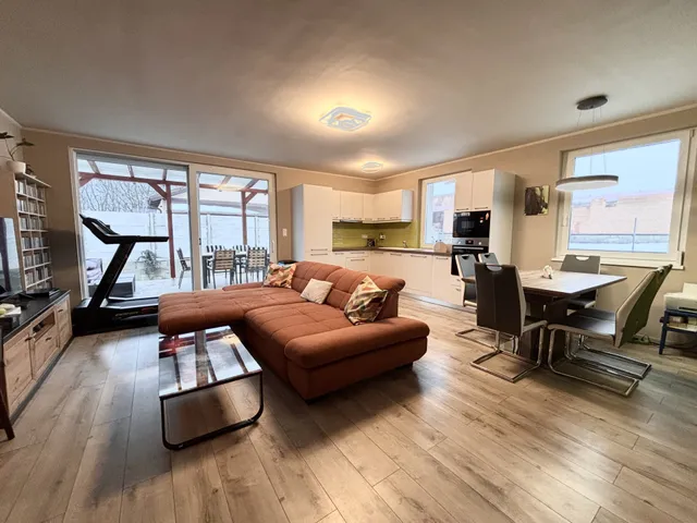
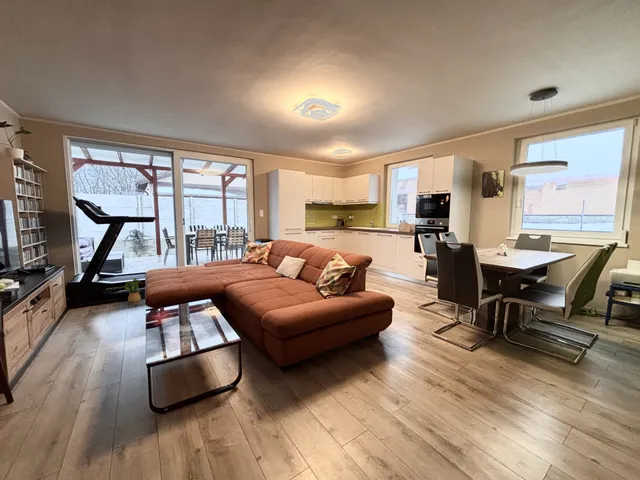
+ potted plant (132, 290)
